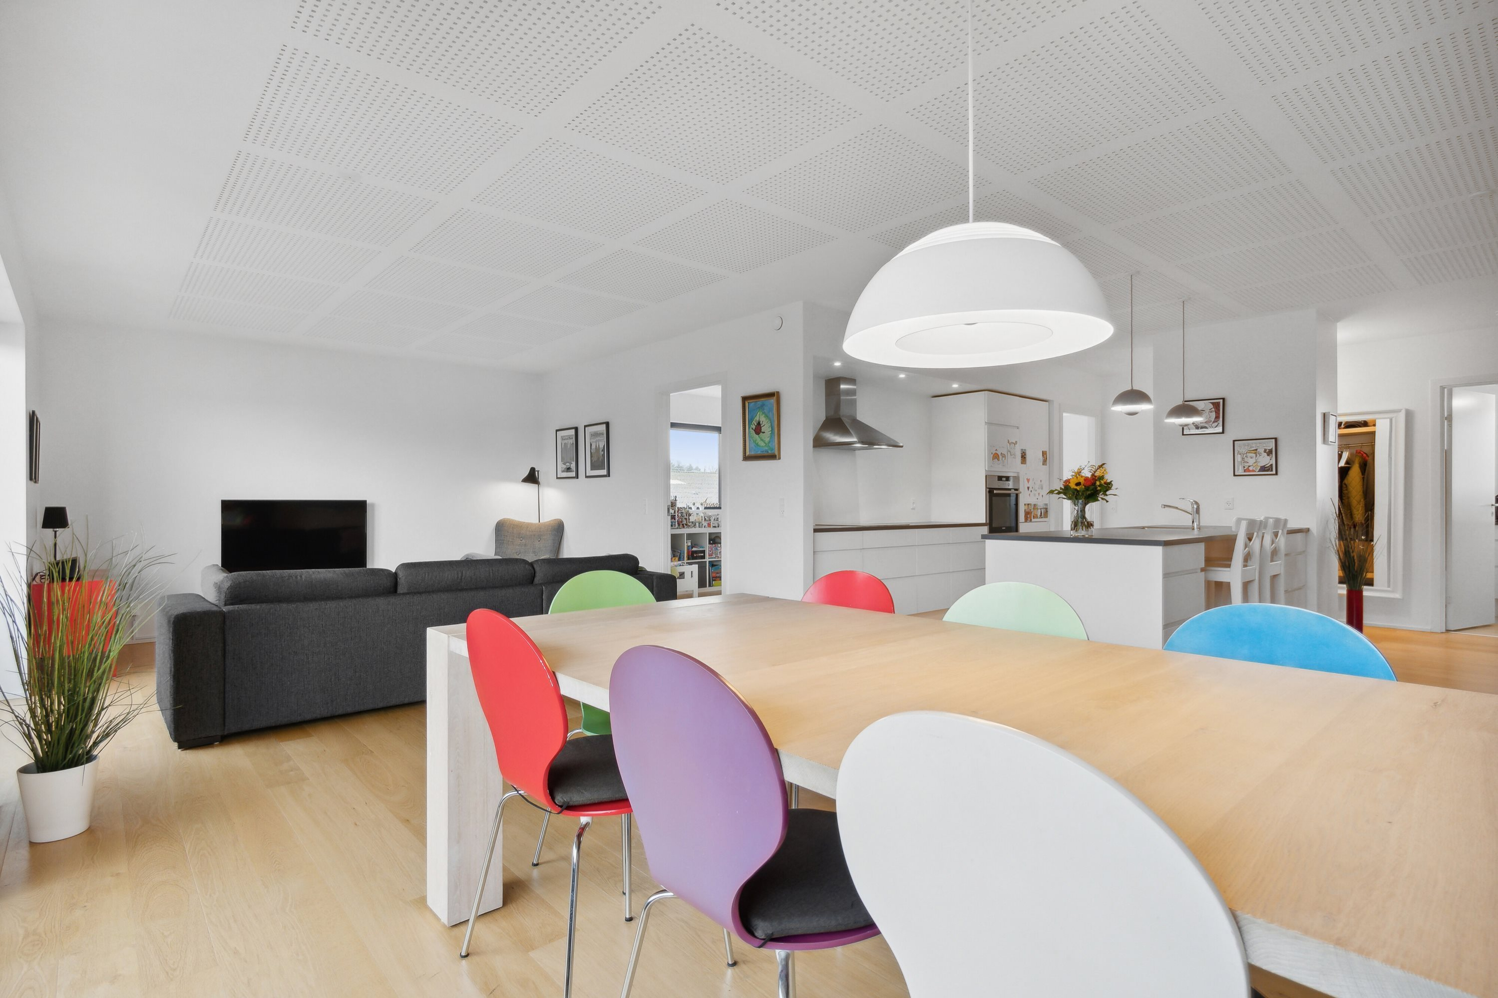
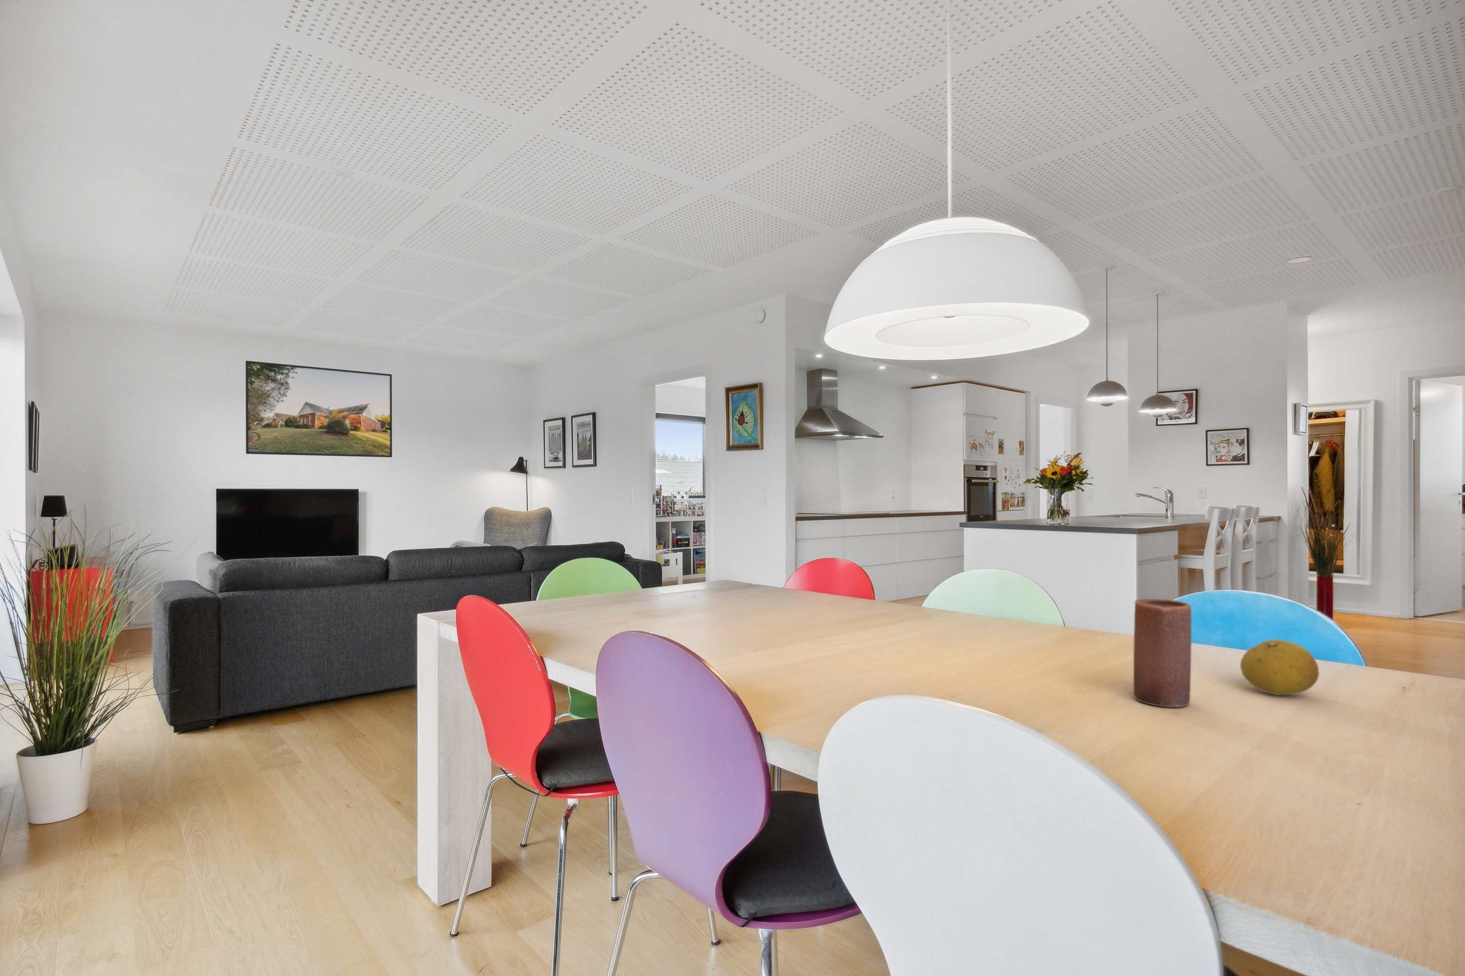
+ fruit (1280, 667)
+ recessed light (1299, 258)
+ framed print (323, 412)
+ candle (1162, 651)
